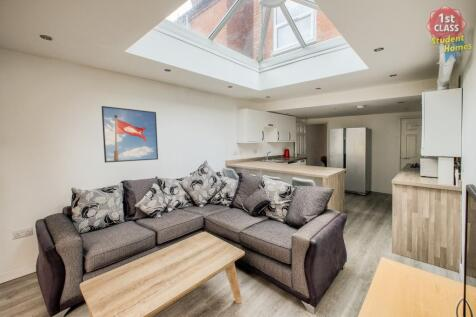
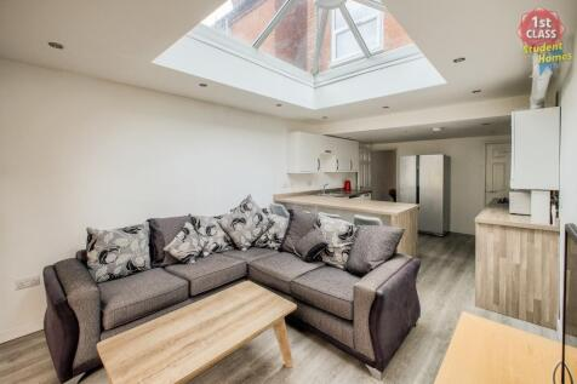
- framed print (132, 135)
